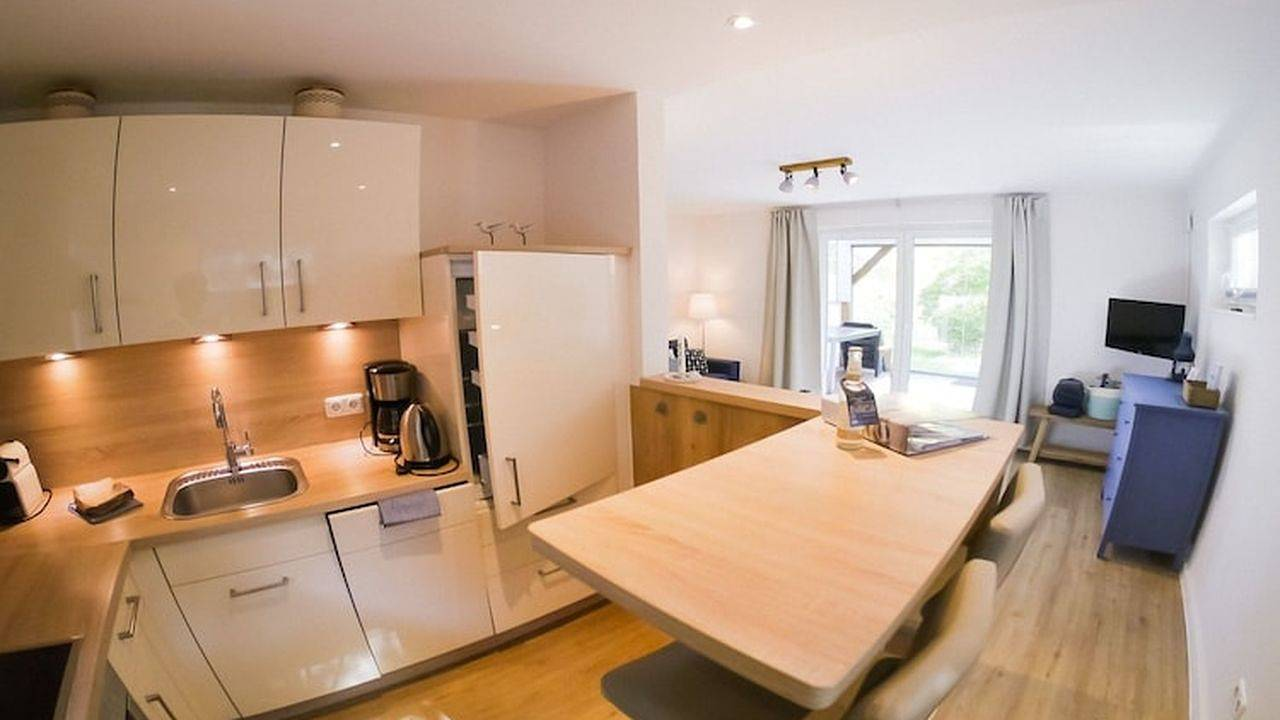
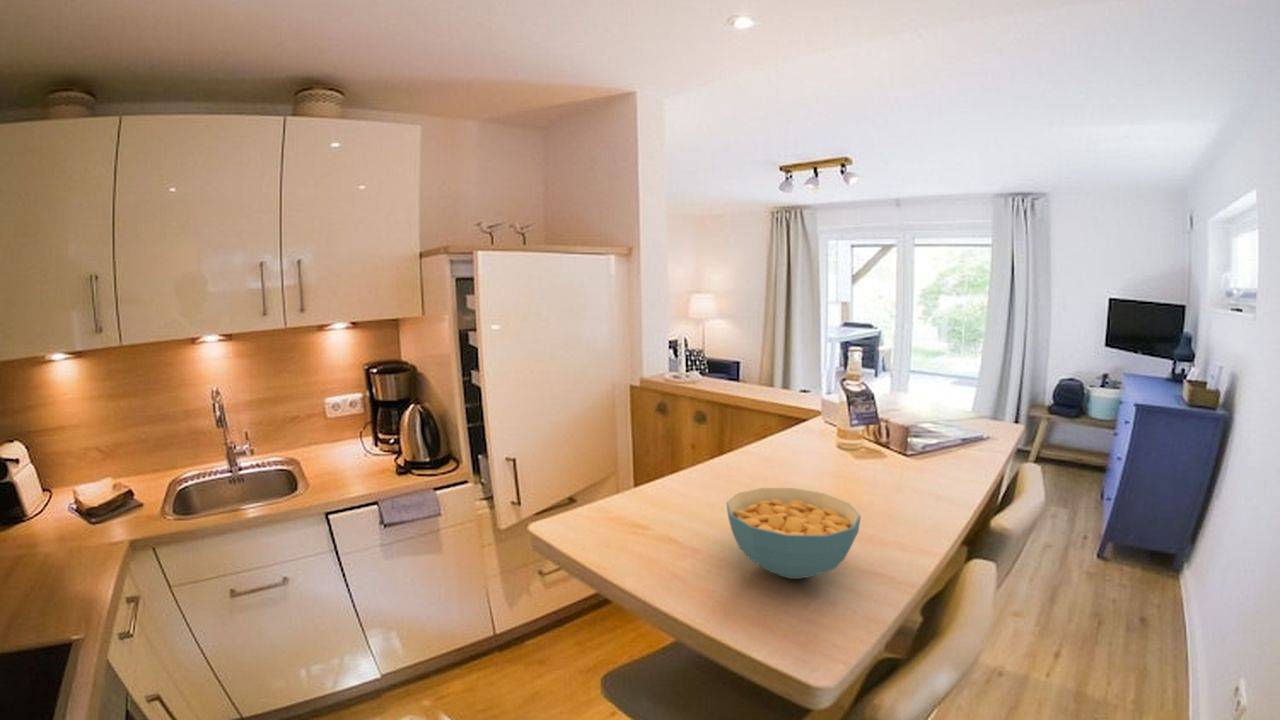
+ cereal bowl (790, 539)
